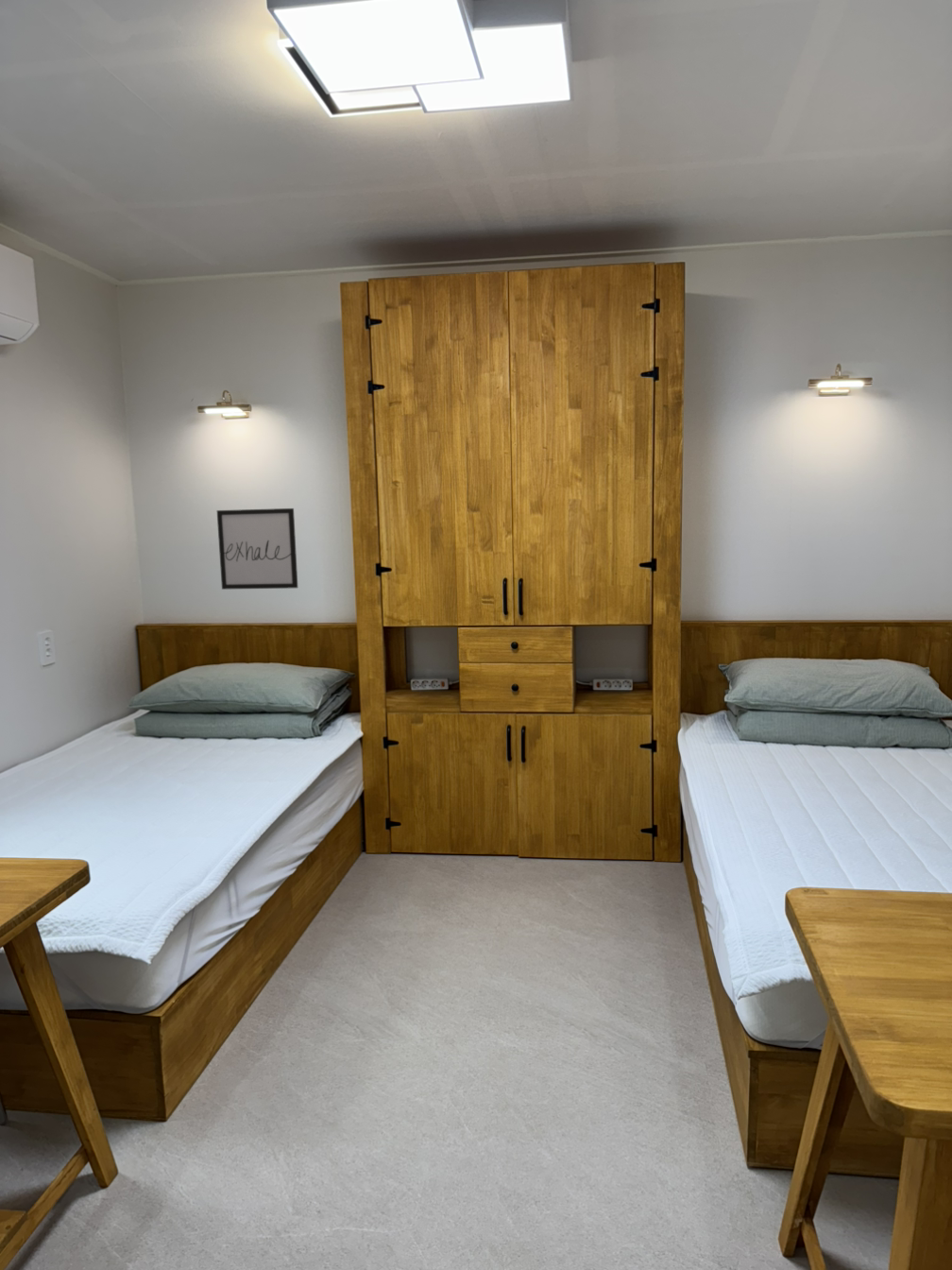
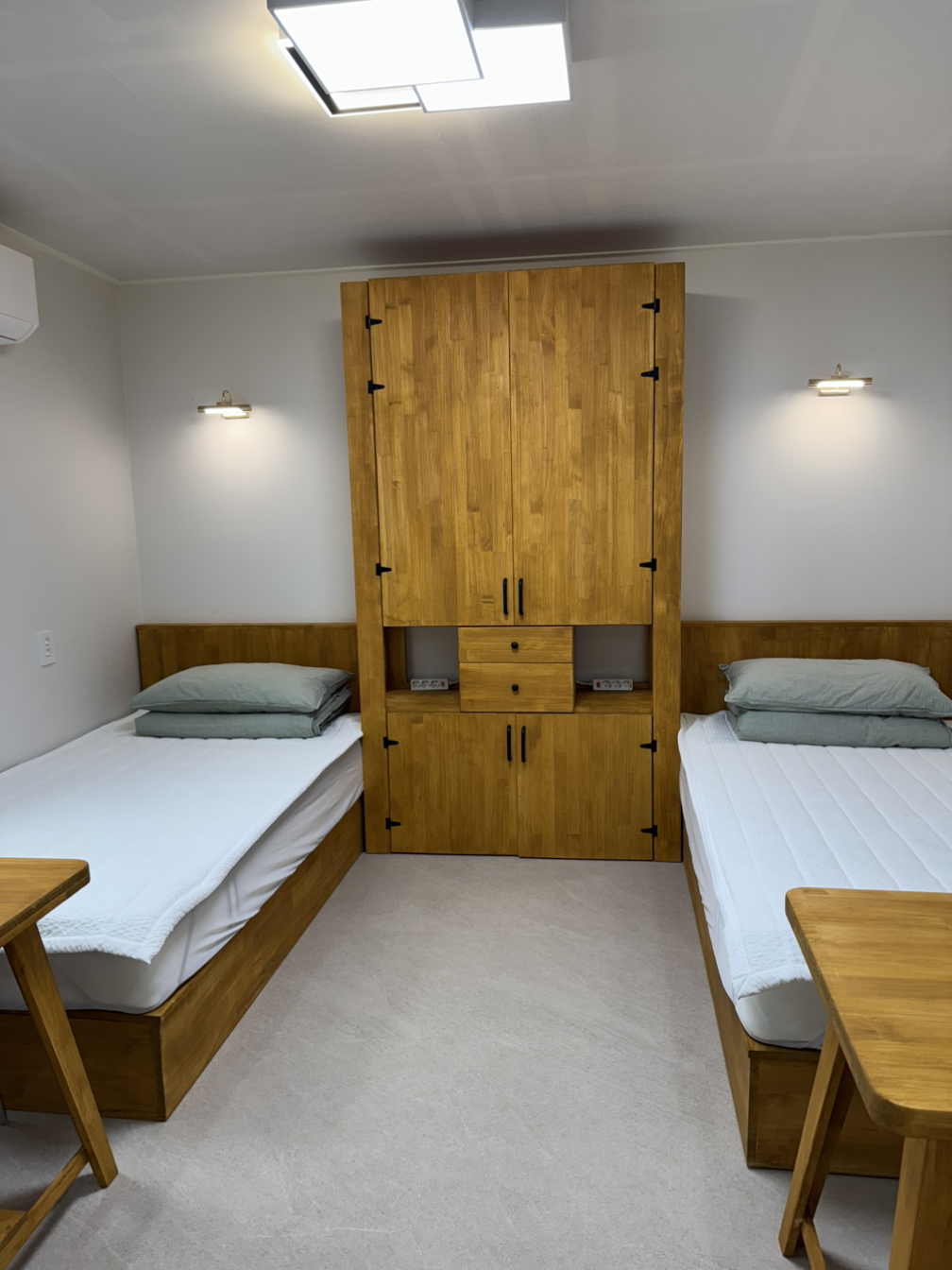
- wall art (257, 549)
